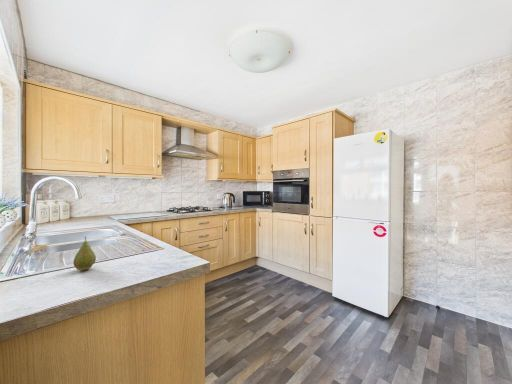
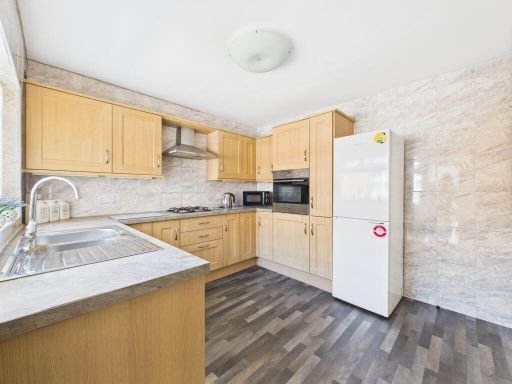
- fruit (84, 253)
